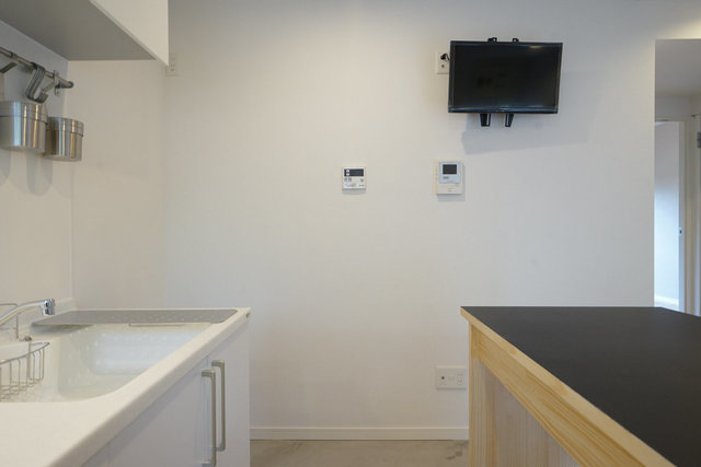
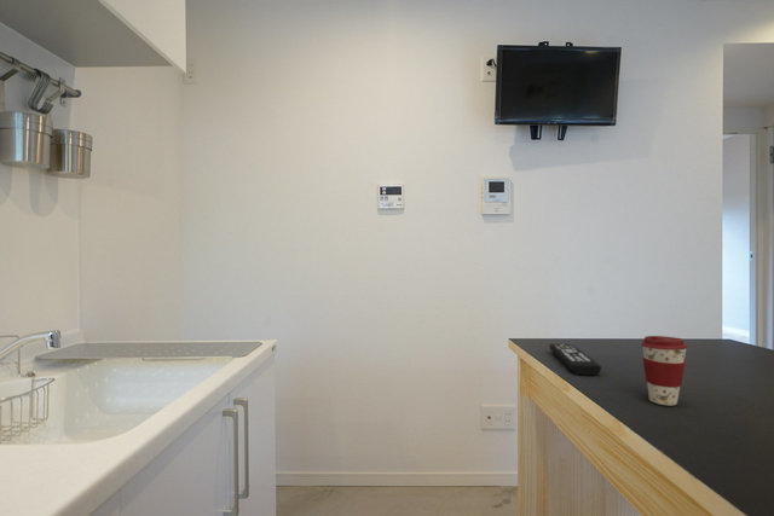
+ remote control (572, 356)
+ coffee cup (663, 370)
